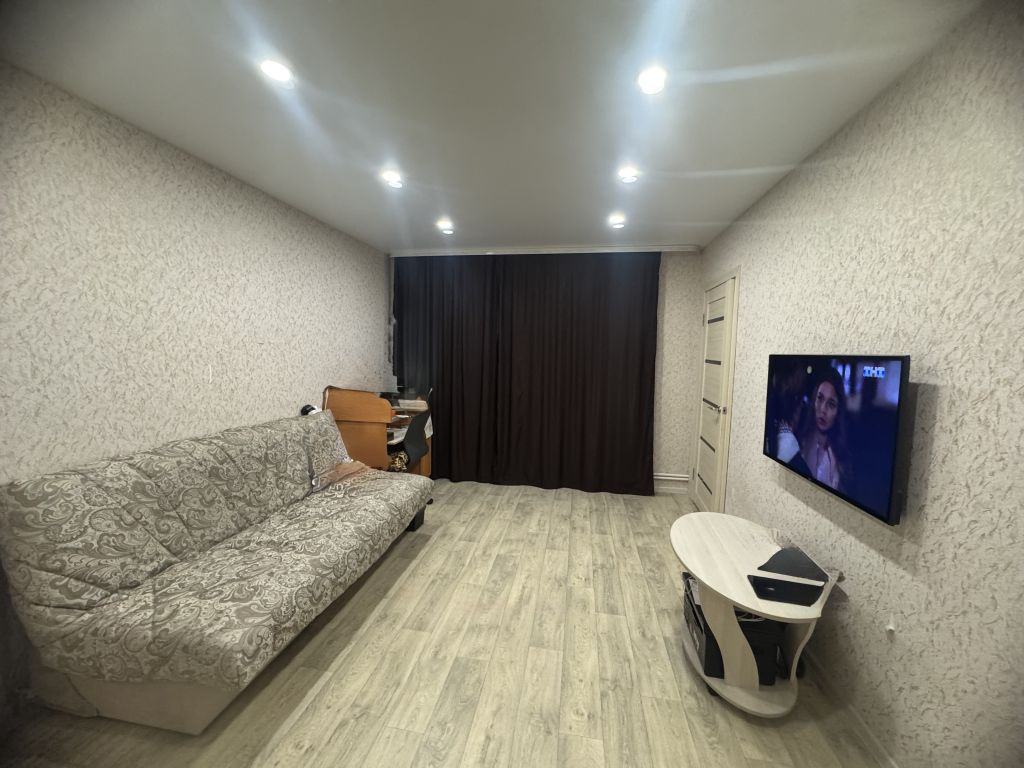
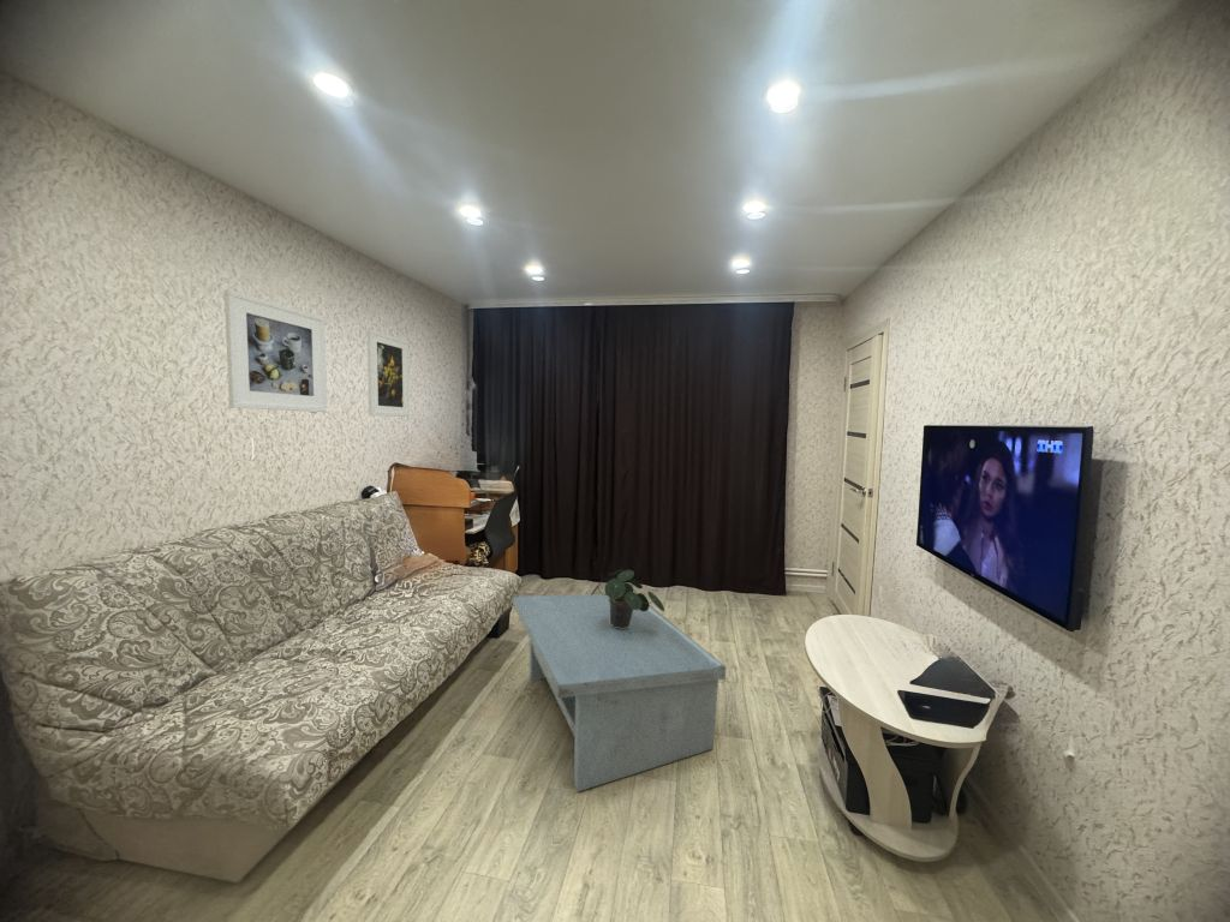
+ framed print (281, 358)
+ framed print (389, 376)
+ coffee table (605, 665)
+ potted plant (622, 594)
